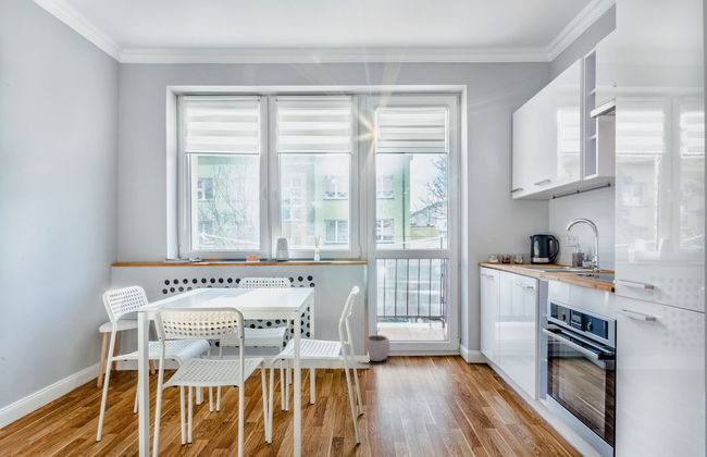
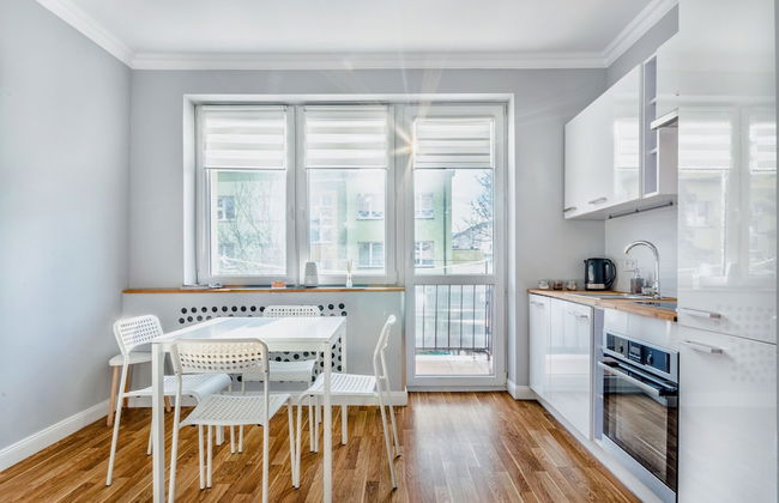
- plant pot (376, 344)
